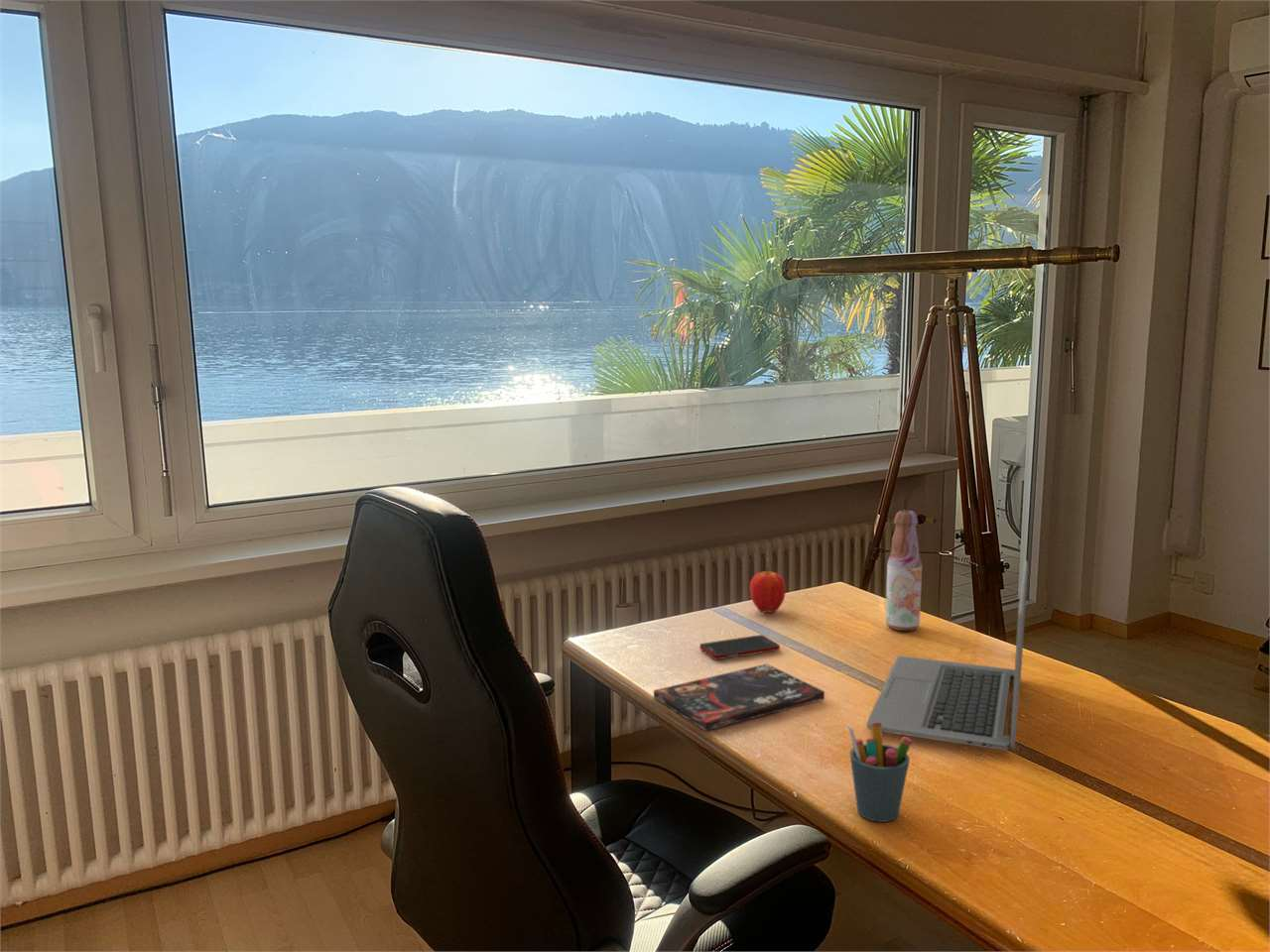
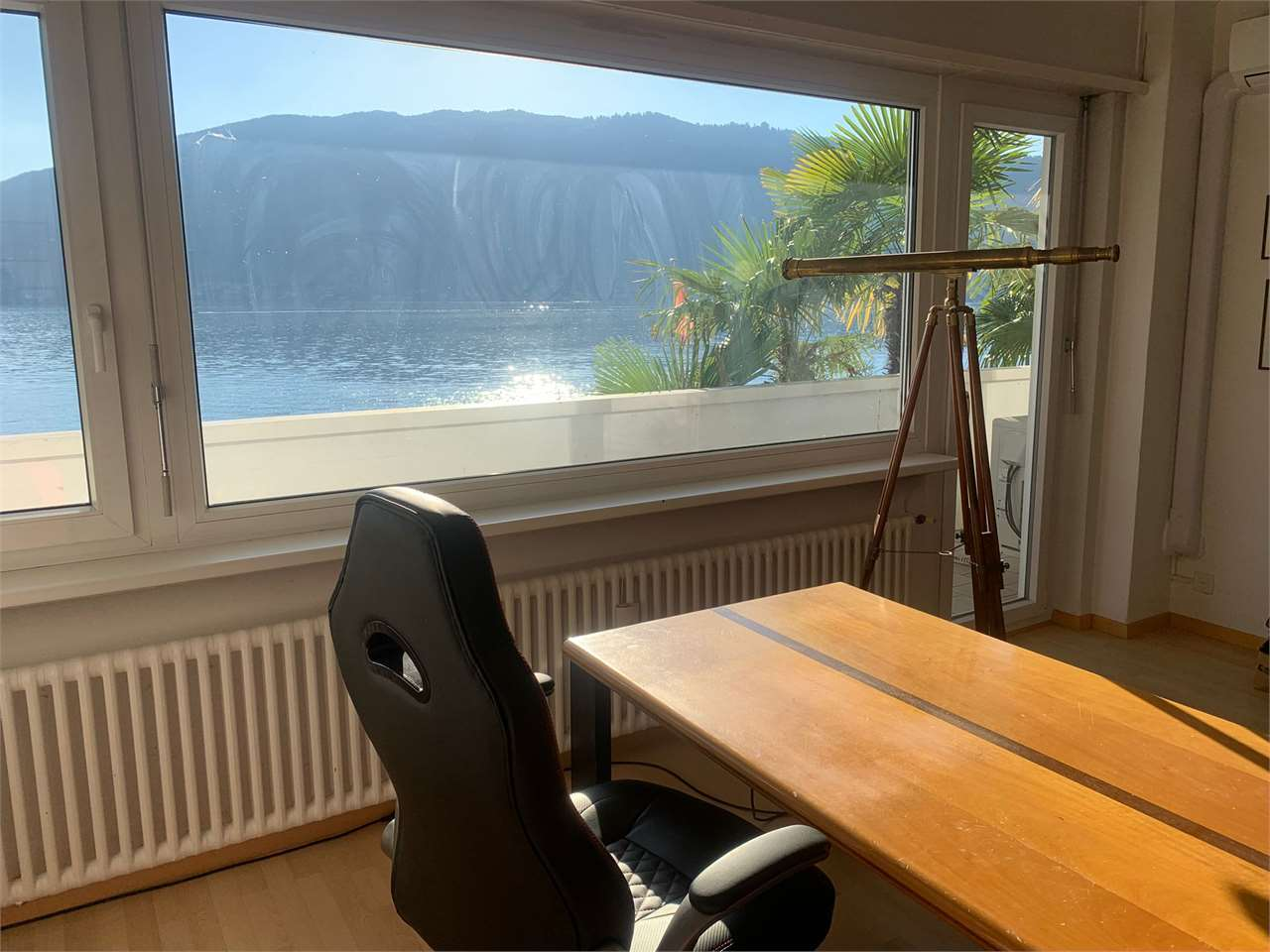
- pen holder (878, 768)
- book (738, 694)
- apple (767, 589)
- laptop (952, 661)
- bottle (904, 569)
- cell phone (739, 647)
